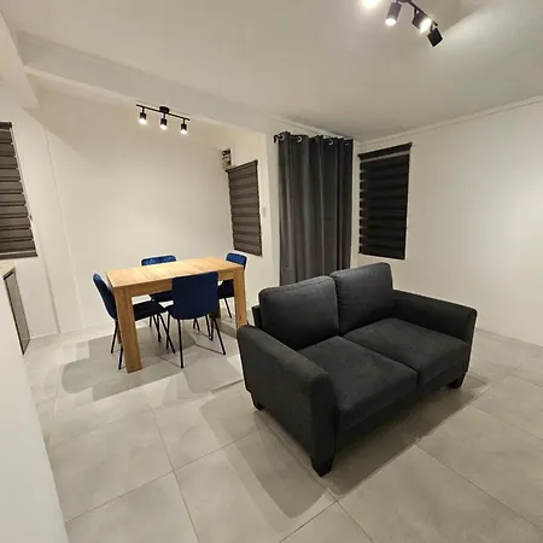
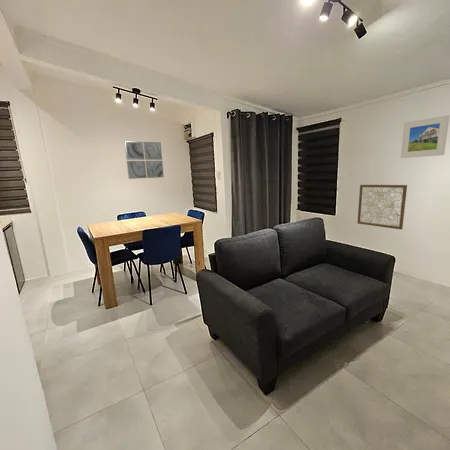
+ wall art (378, 206)
+ wall art (145, 159)
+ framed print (423, 138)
